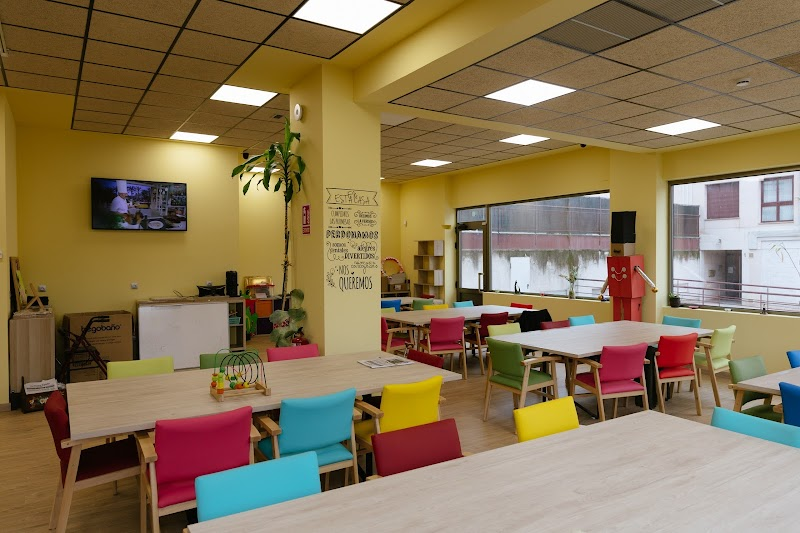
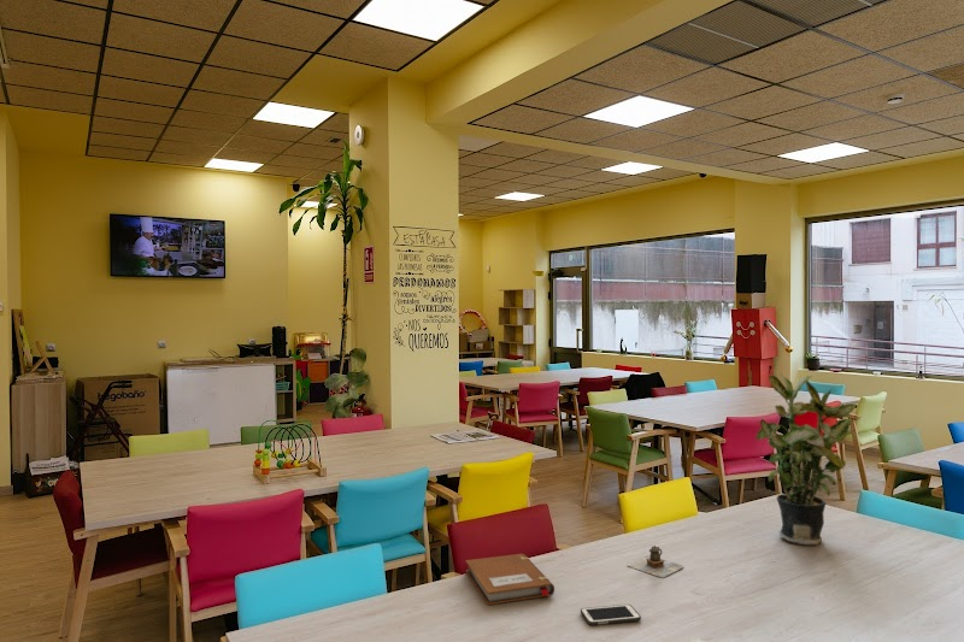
+ notebook (509, 577)
+ teapot (654, 555)
+ potted plant (807, 458)
+ cell phone (610, 614)
